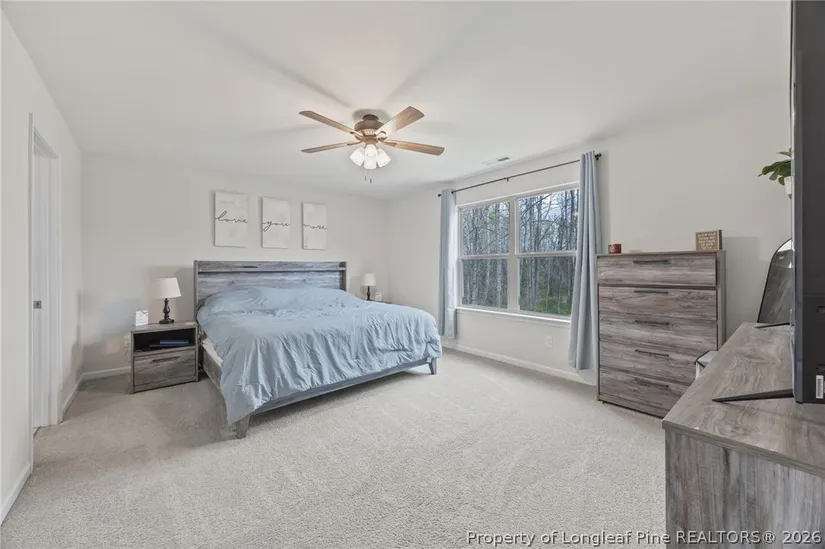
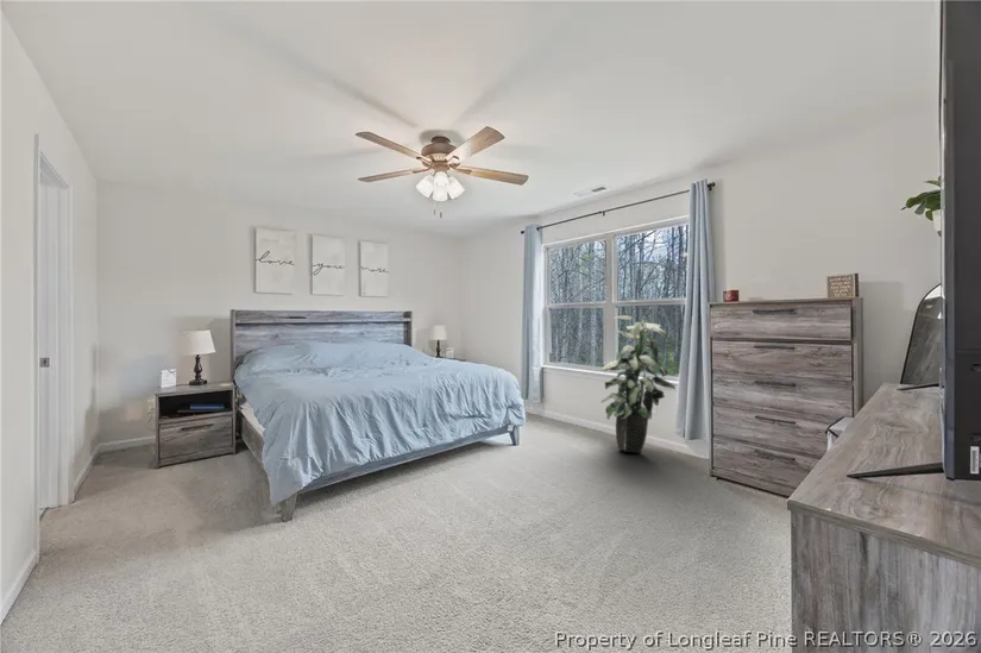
+ indoor plant (631, 382)
